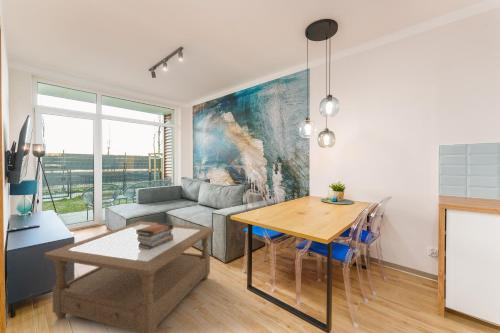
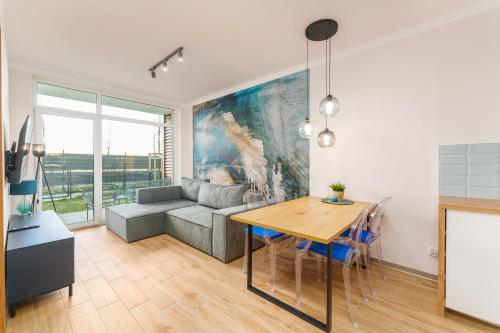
- coffee table (143, 266)
- book stack (154, 235)
